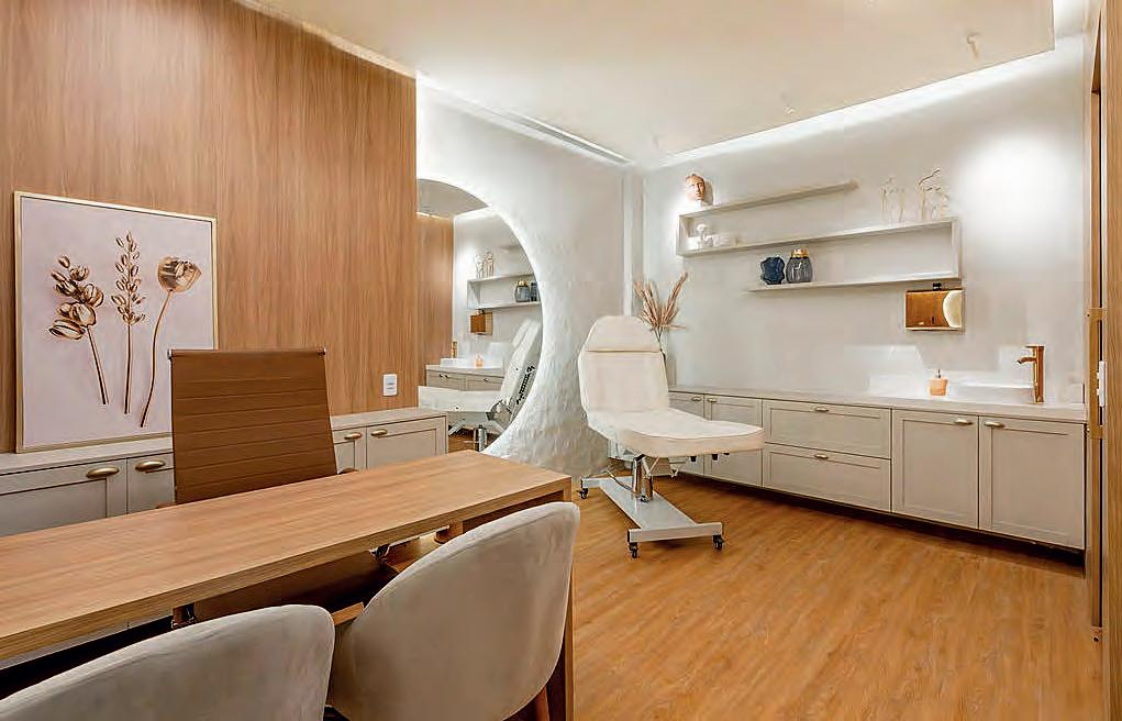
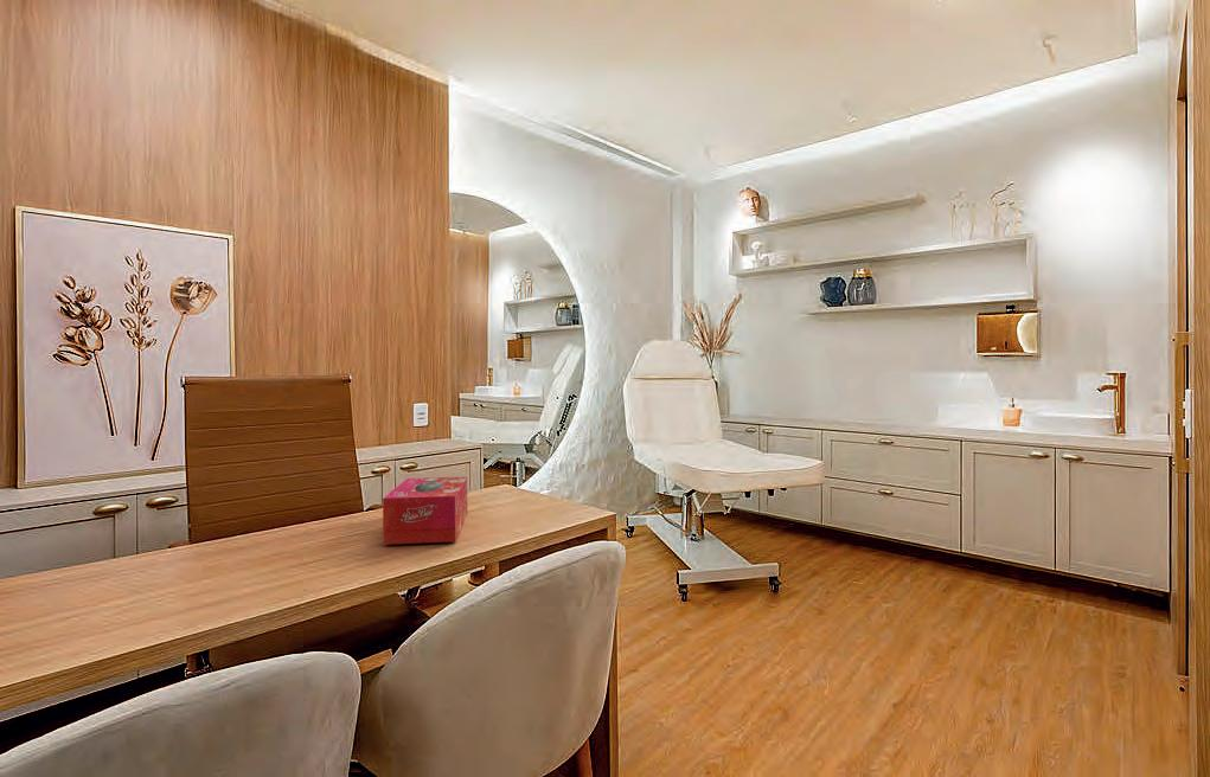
+ tissue box (429, 507)
